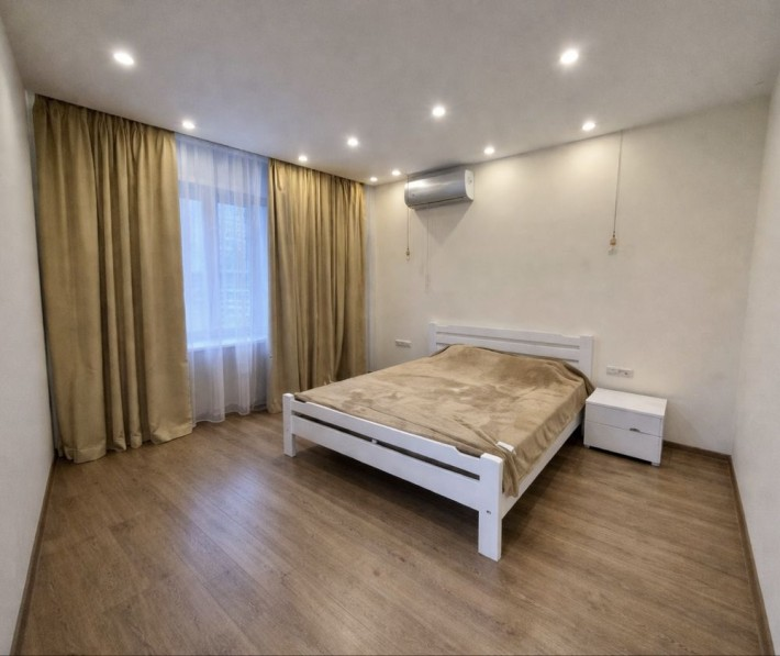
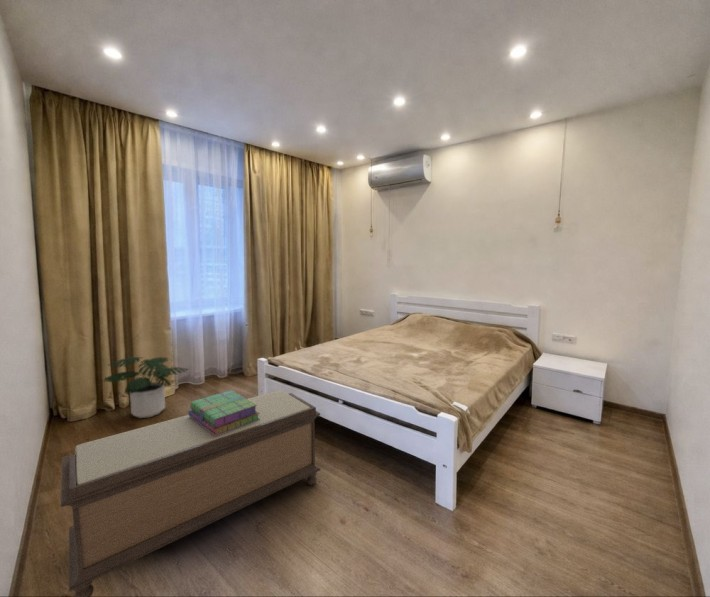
+ potted plant (149, 385)
+ bench (209, 467)
+ stack of books (223, 410)
